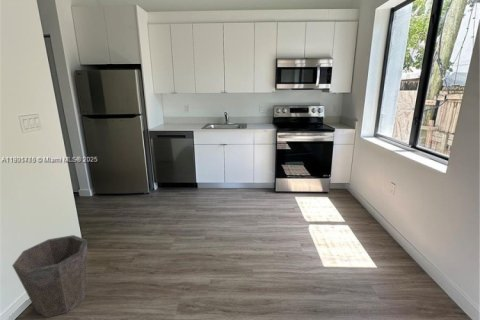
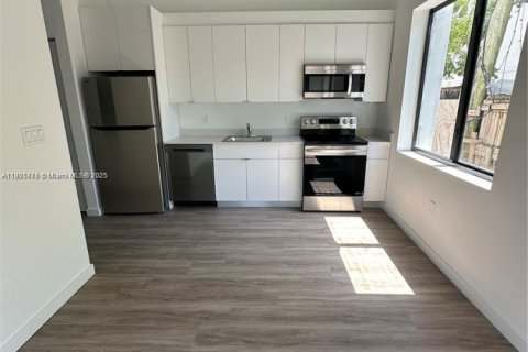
- waste bin (58, 276)
